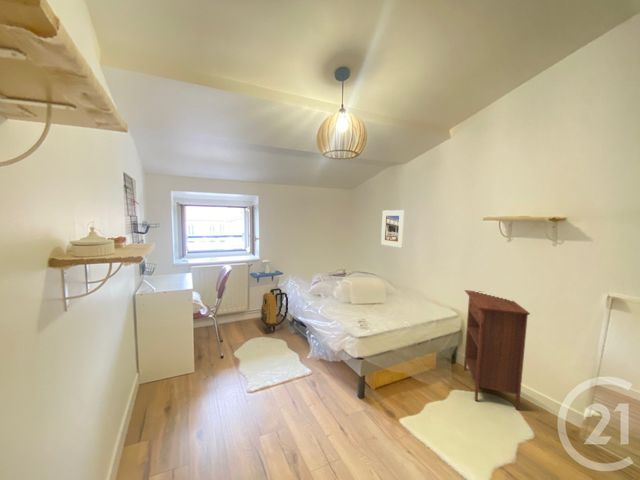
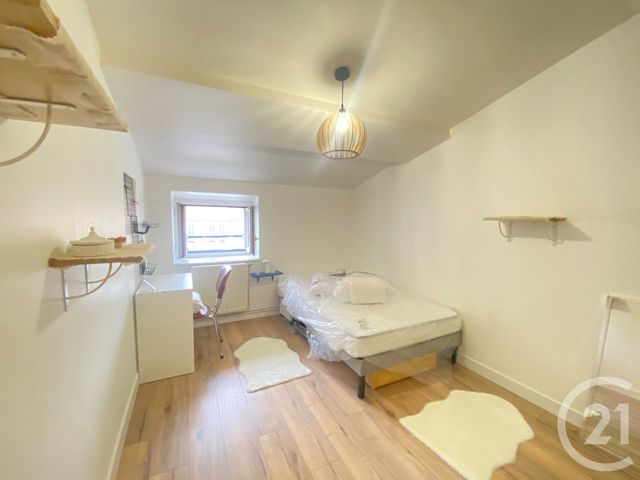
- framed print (392, 228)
- nightstand (489, 344)
- backpack (274, 310)
